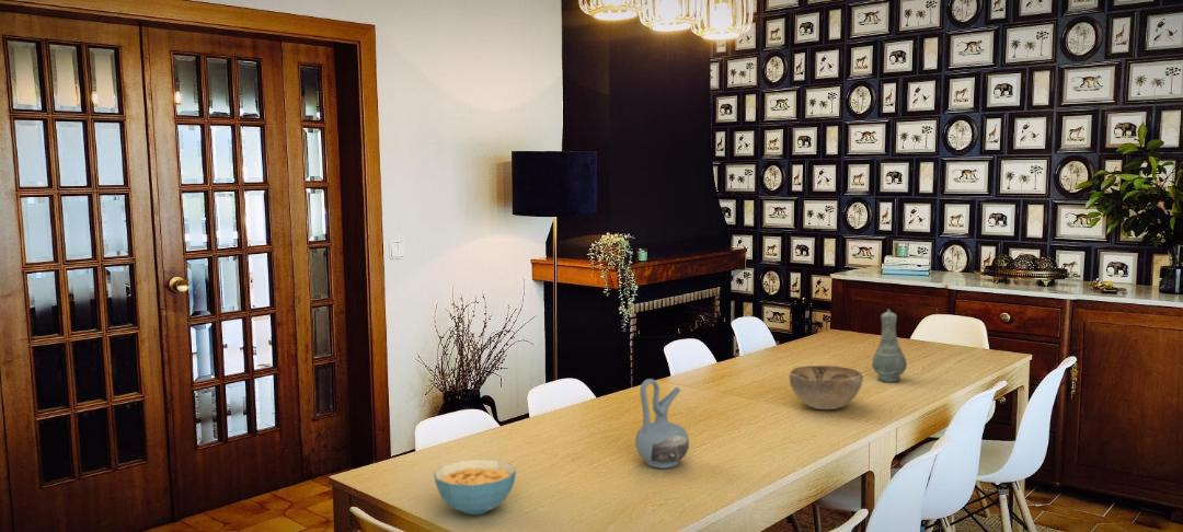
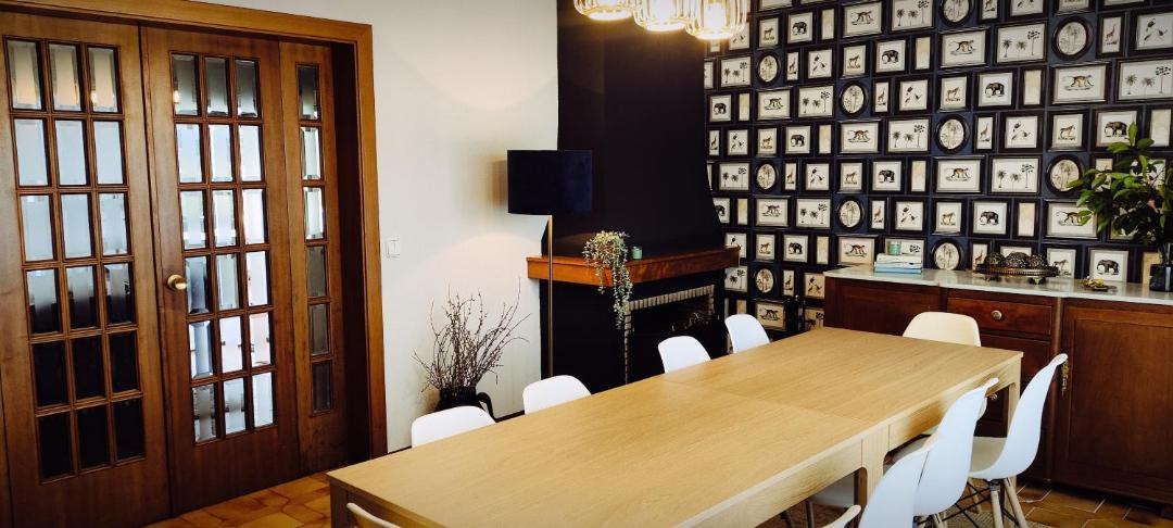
- cereal bowl (475, 490)
- decorative bowl (825, 389)
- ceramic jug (662, 420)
- vase (889, 344)
